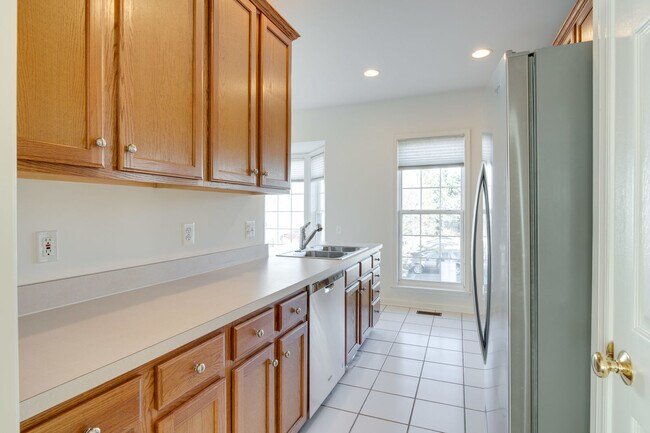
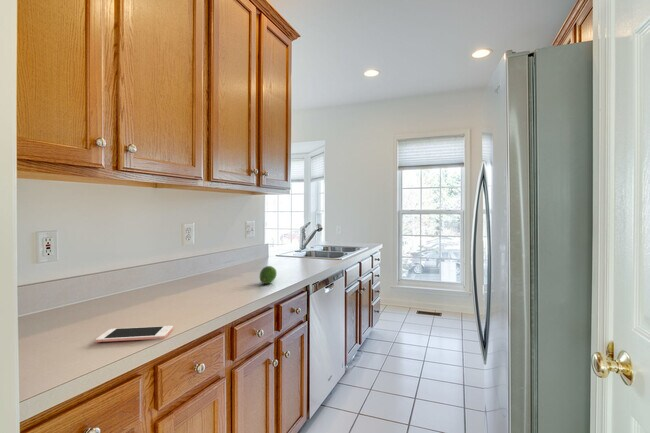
+ cell phone (136, 333)
+ fruit (267, 274)
